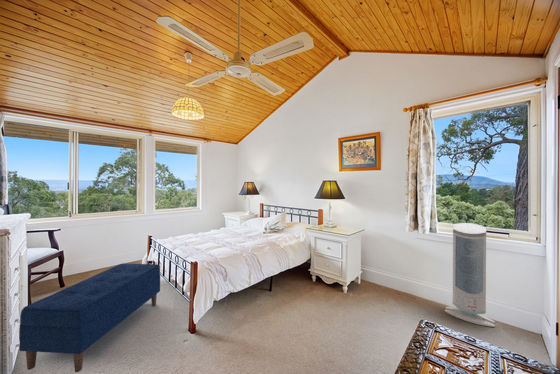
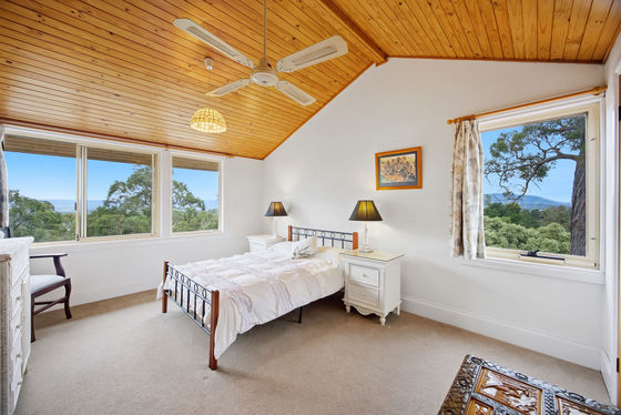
- bench (105, 305)
- air purifier (468, 270)
